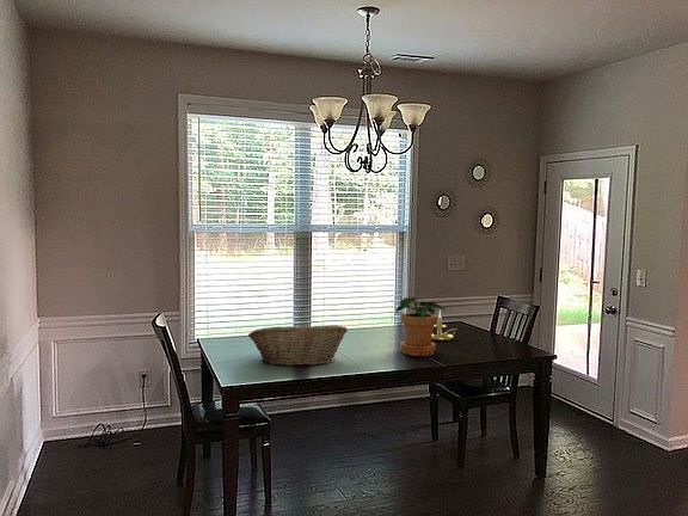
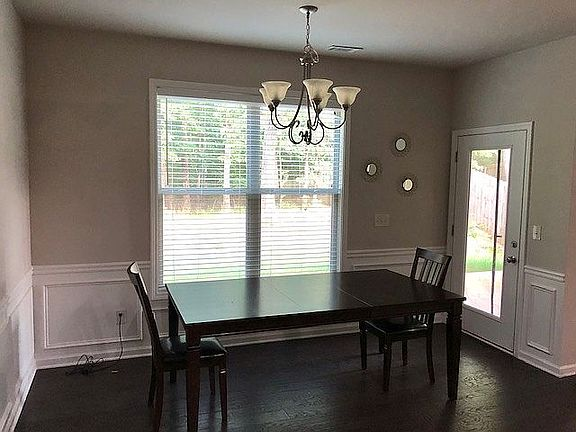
- potted plant (423, 325)
- candle holder (441, 324)
- fruit basket (297, 340)
